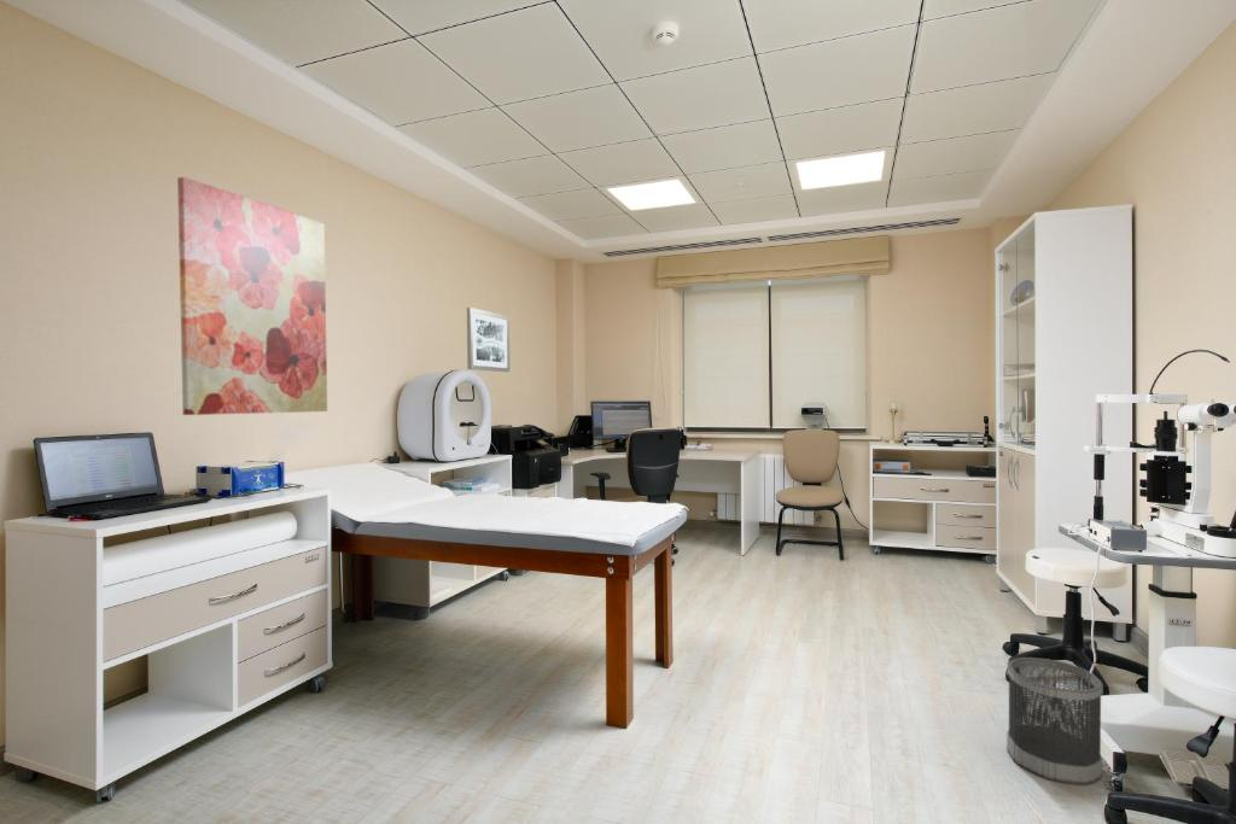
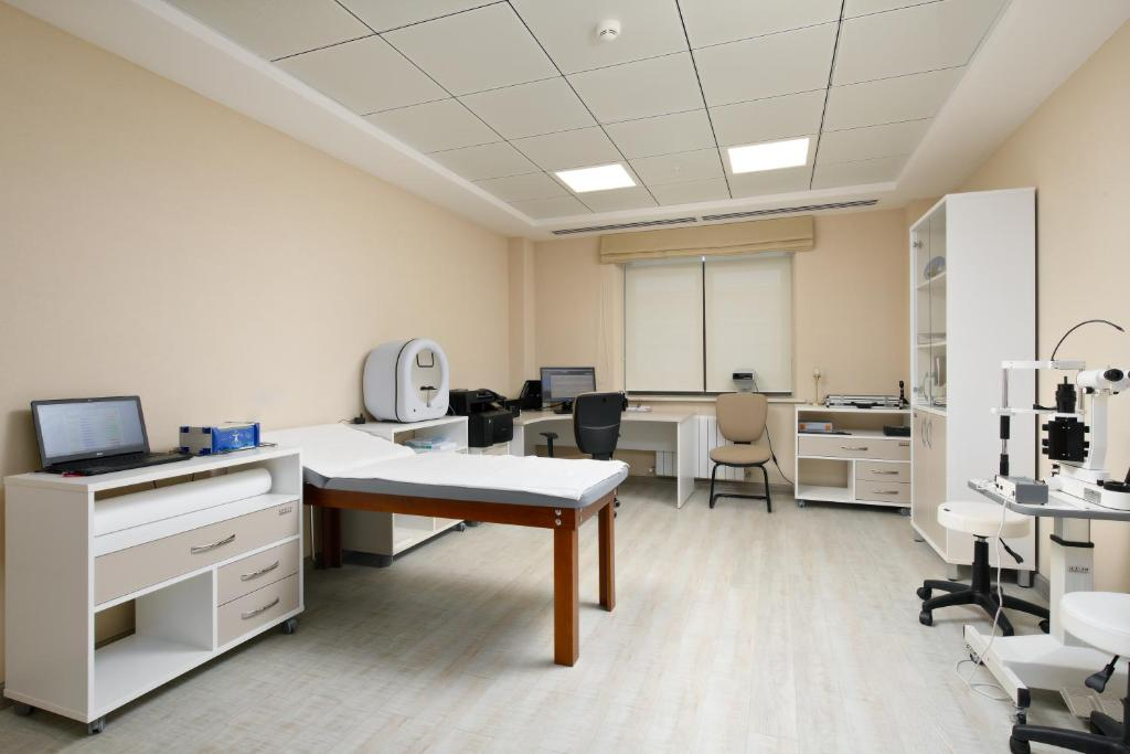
- wall art (261, 308)
- wastebasket (1053, 717)
- wall art (489, 341)
